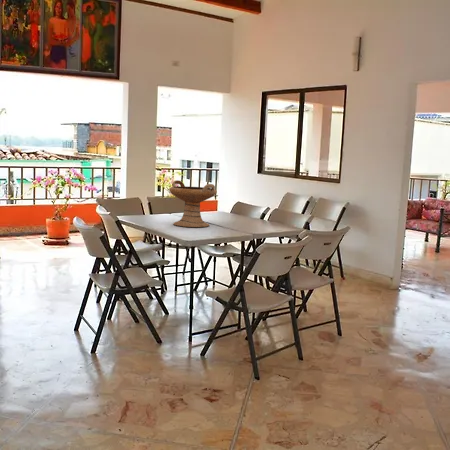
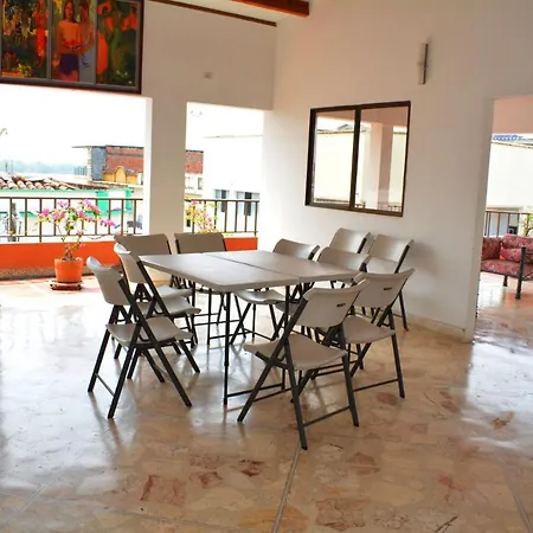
- decorative bowl (192, 203)
